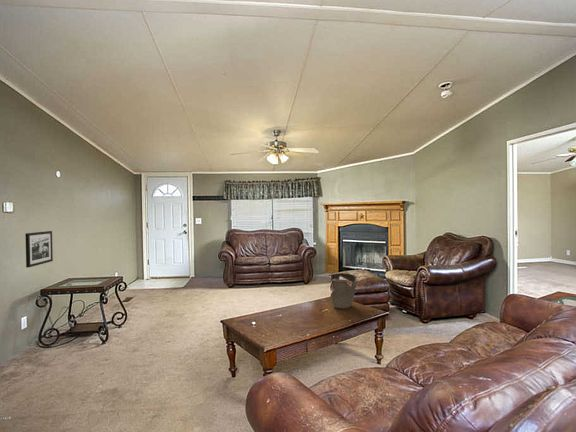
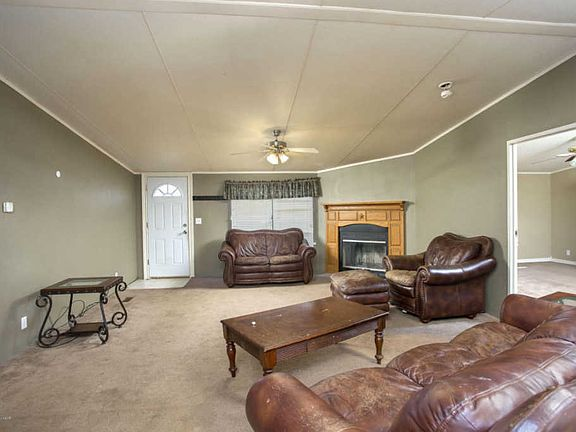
- picture frame (39, 248)
- decorative bowl (343, 290)
